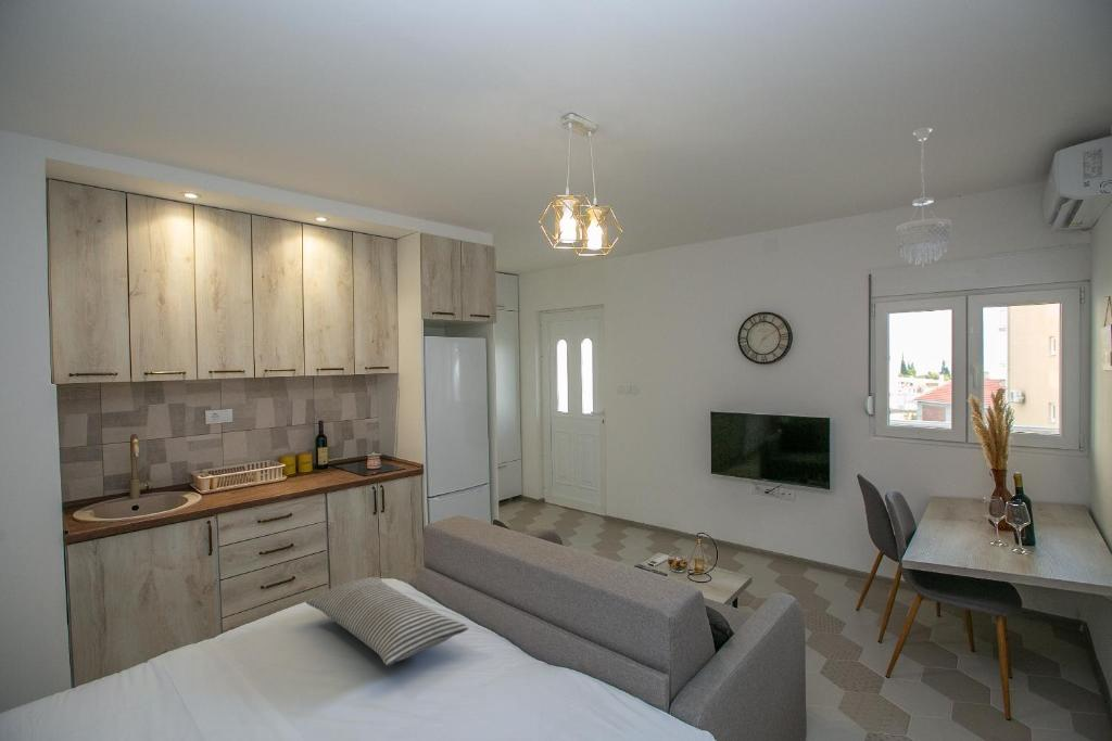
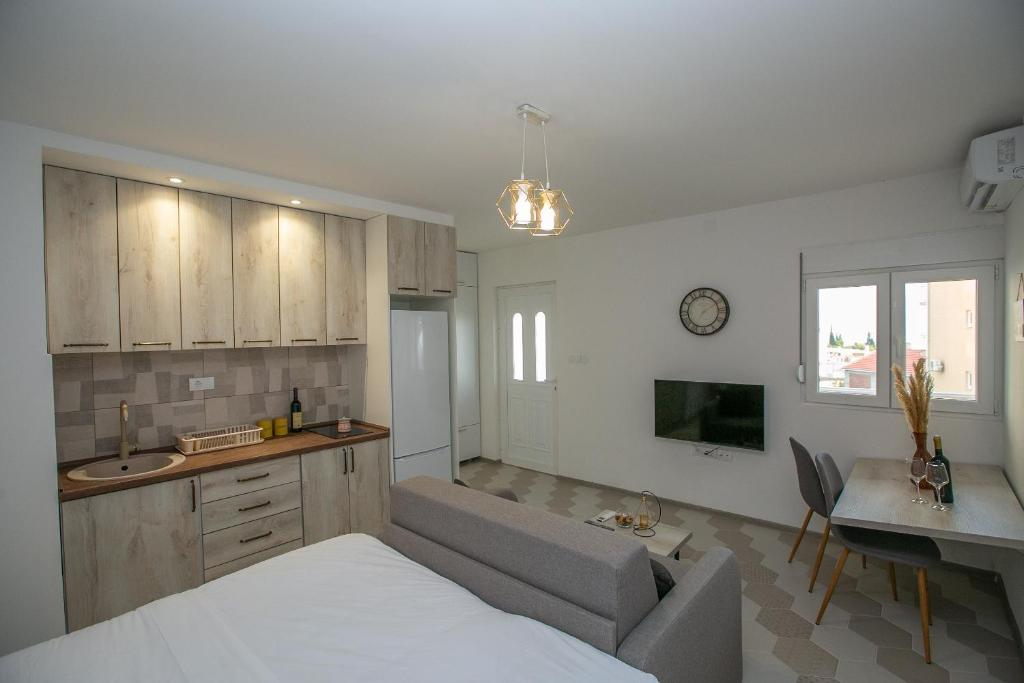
- pendant light (922, 200)
- pillow (382, 614)
